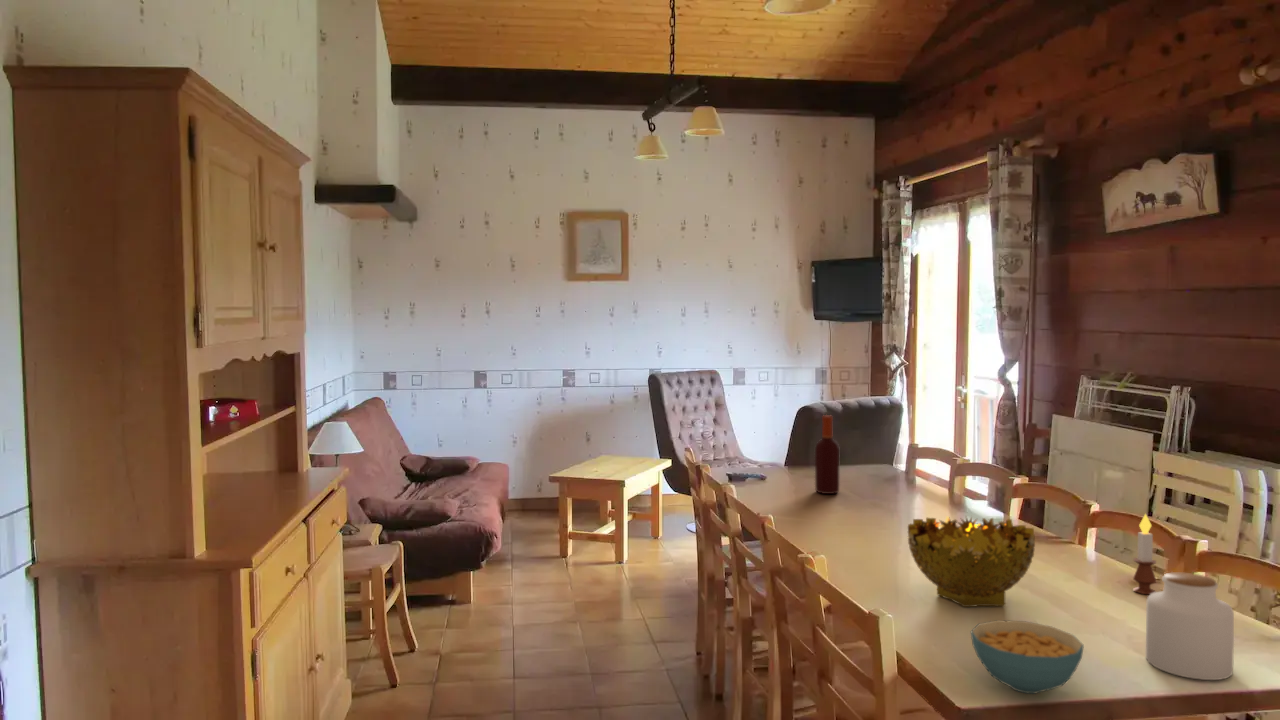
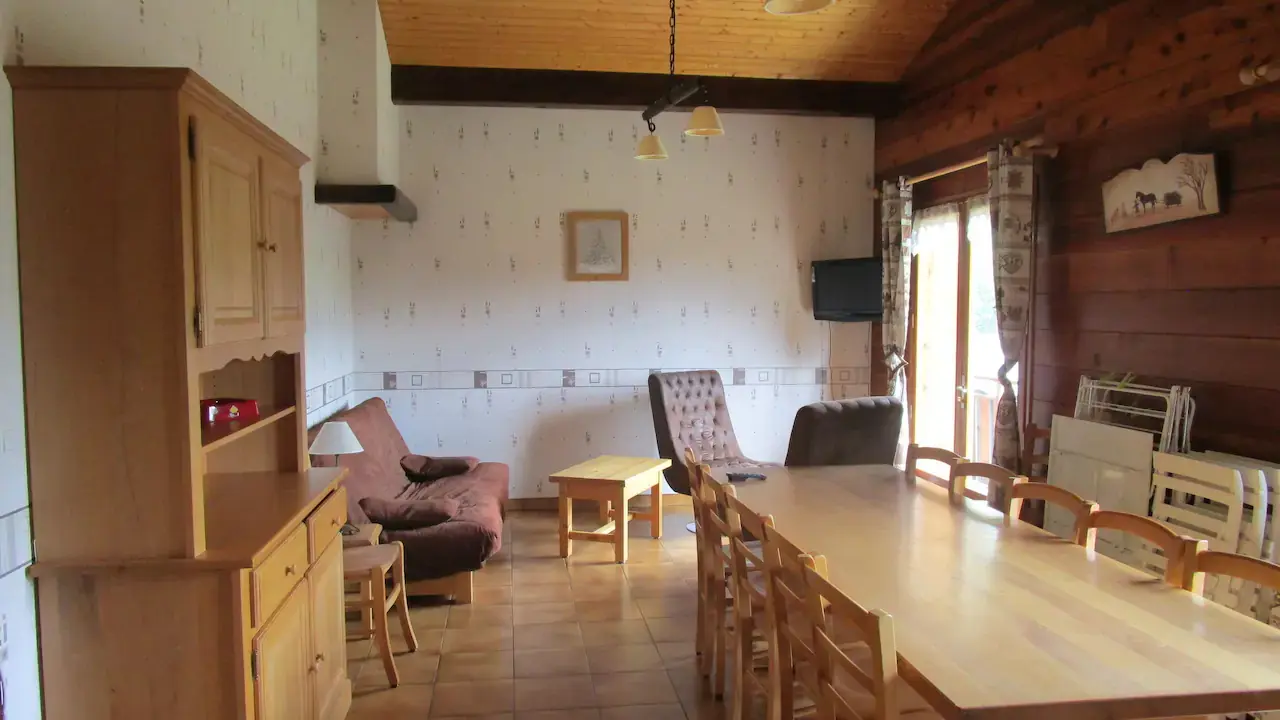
- decorative bowl (969, 560)
- cereal bowl (1025, 662)
- bottle (827, 454)
- candle (1145, 552)
- jar (1186, 622)
